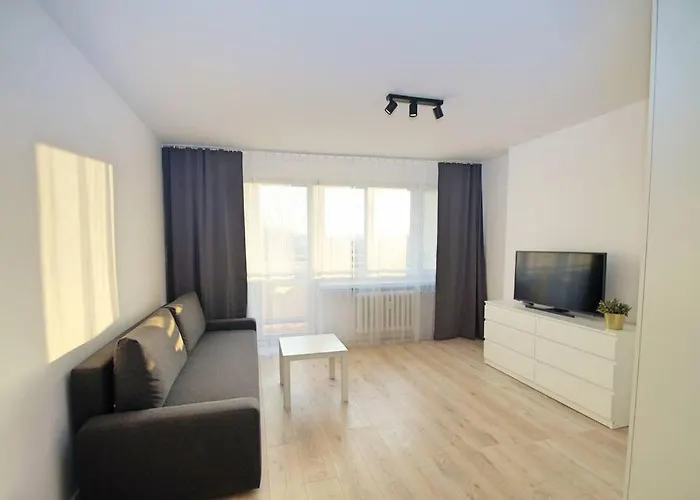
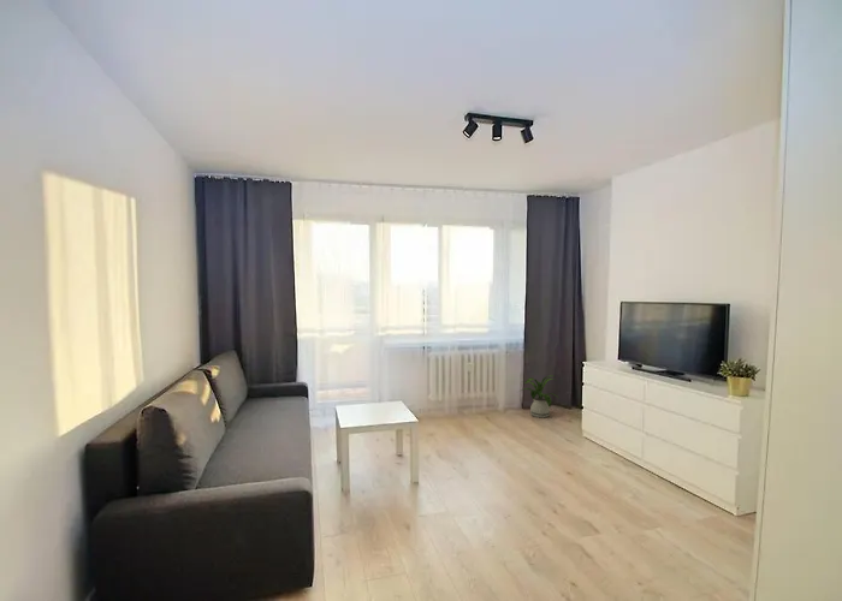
+ house plant (539, 392)
